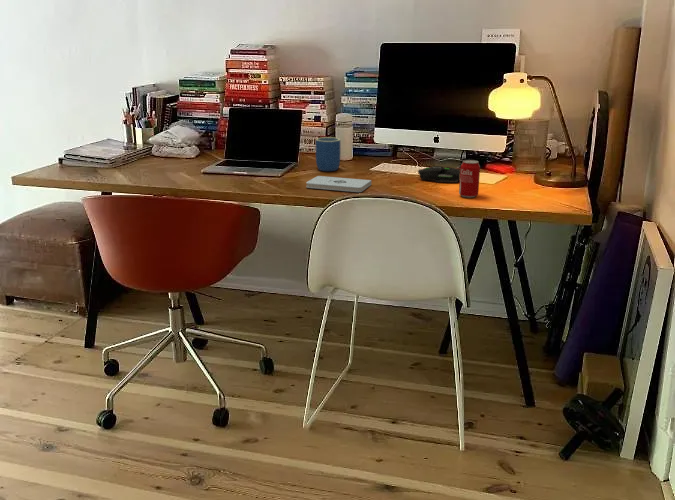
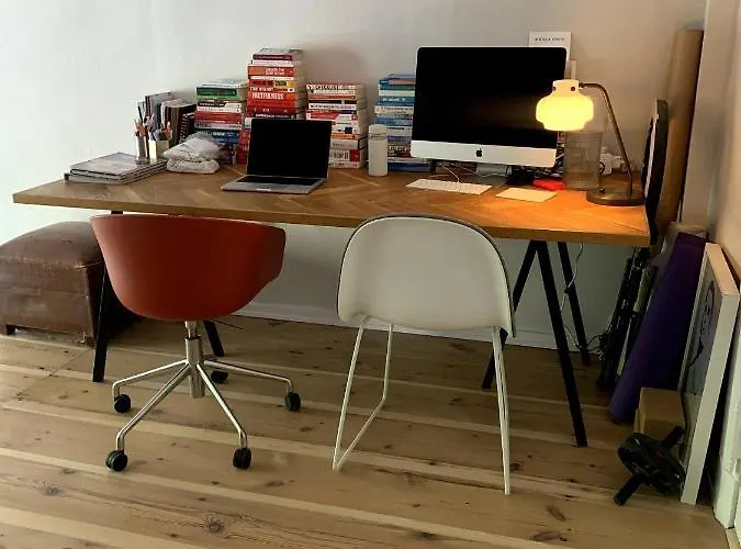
- mug (327, 153)
- beverage can (469, 178)
- notepad (338, 183)
- mouse (441, 173)
